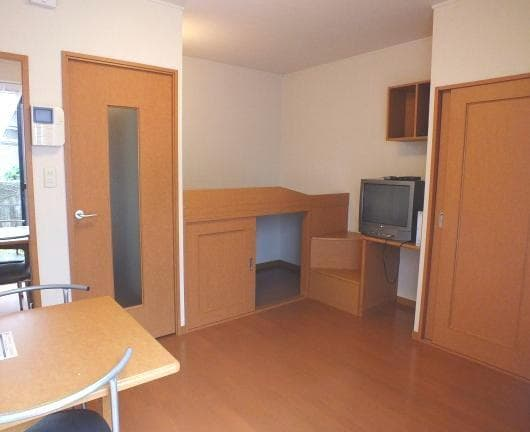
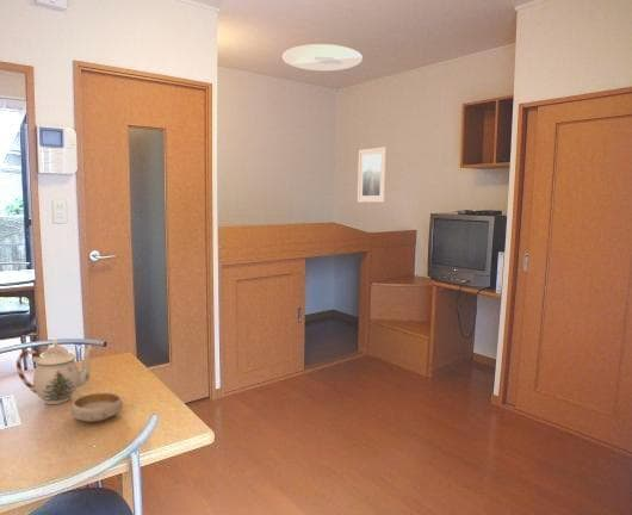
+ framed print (371, 175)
+ teapot (57, 370)
+ bowl (97, 408)
+ ceiling light (322, 54)
